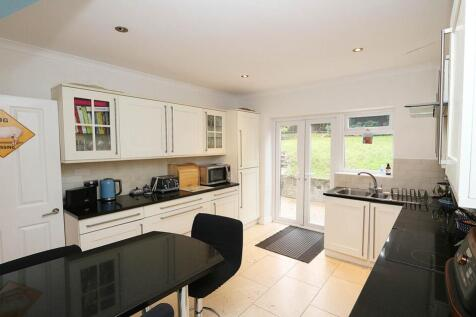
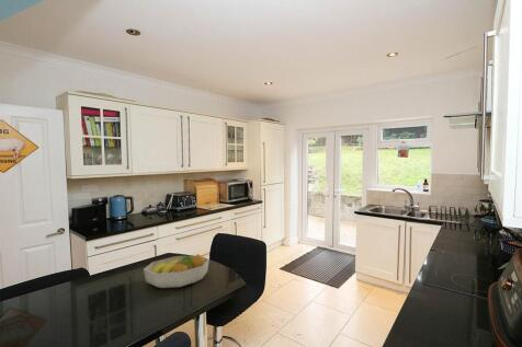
+ fruit bowl (178, 268)
